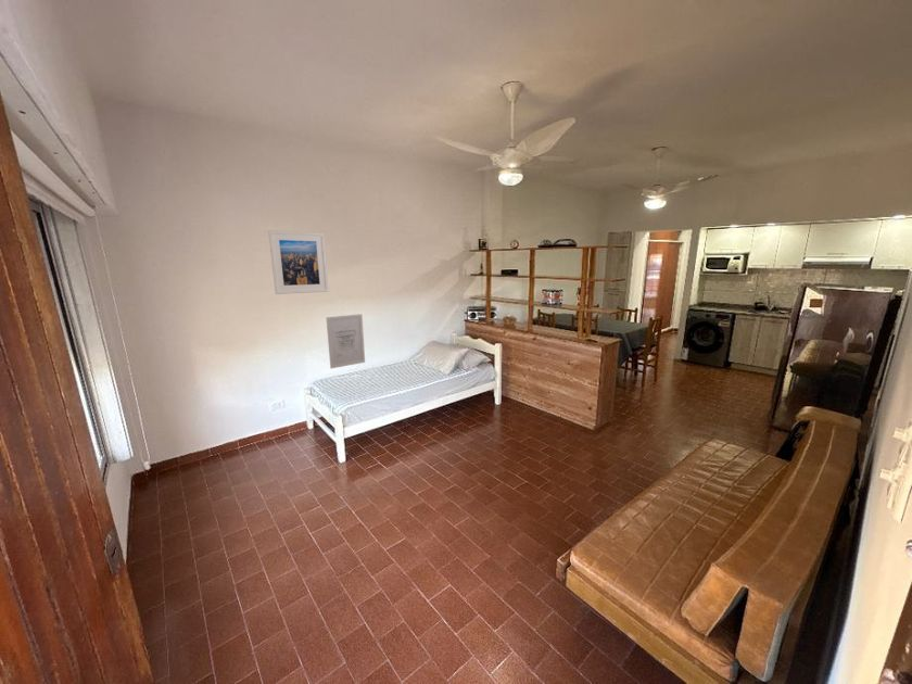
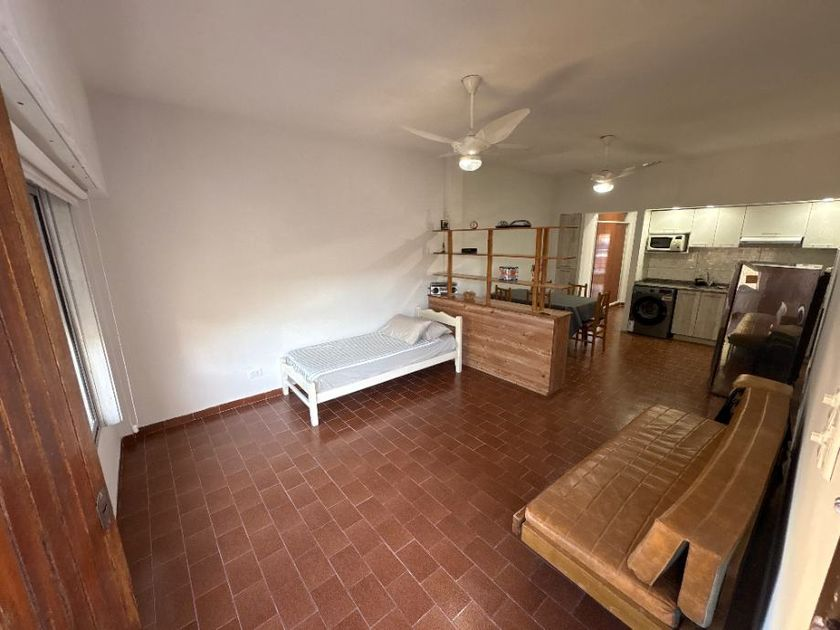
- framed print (300, 263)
- wall art (346, 340)
